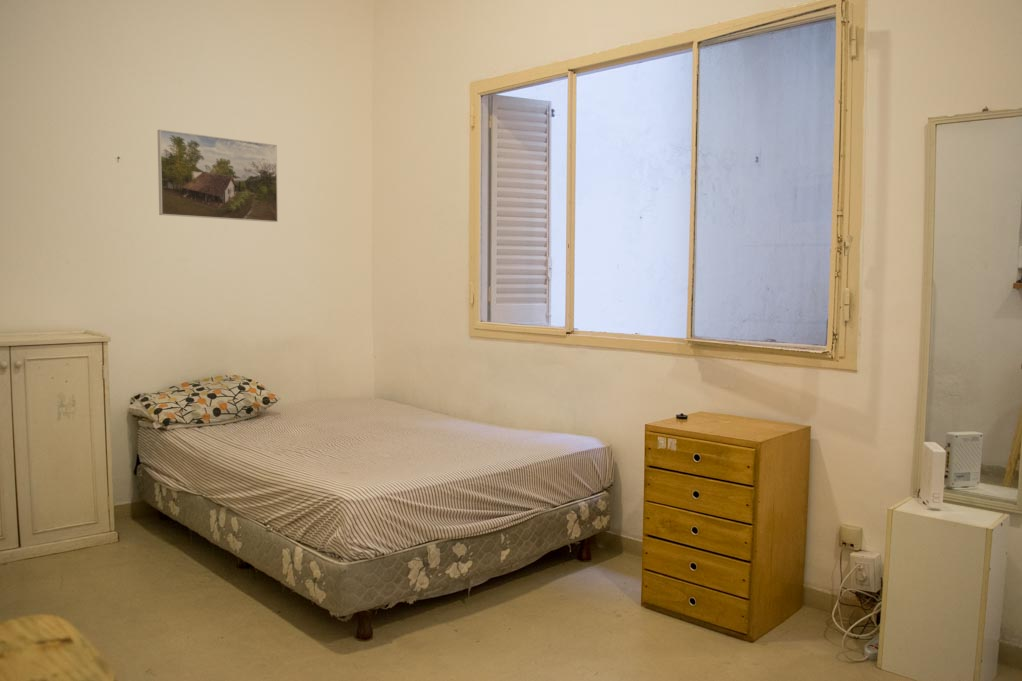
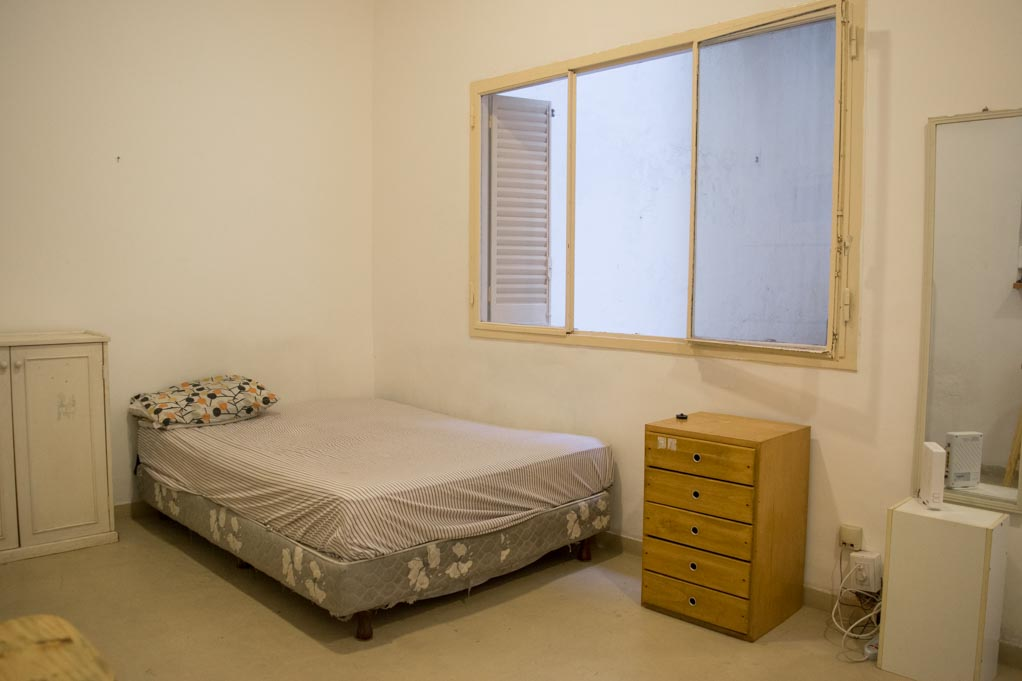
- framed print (220, 178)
